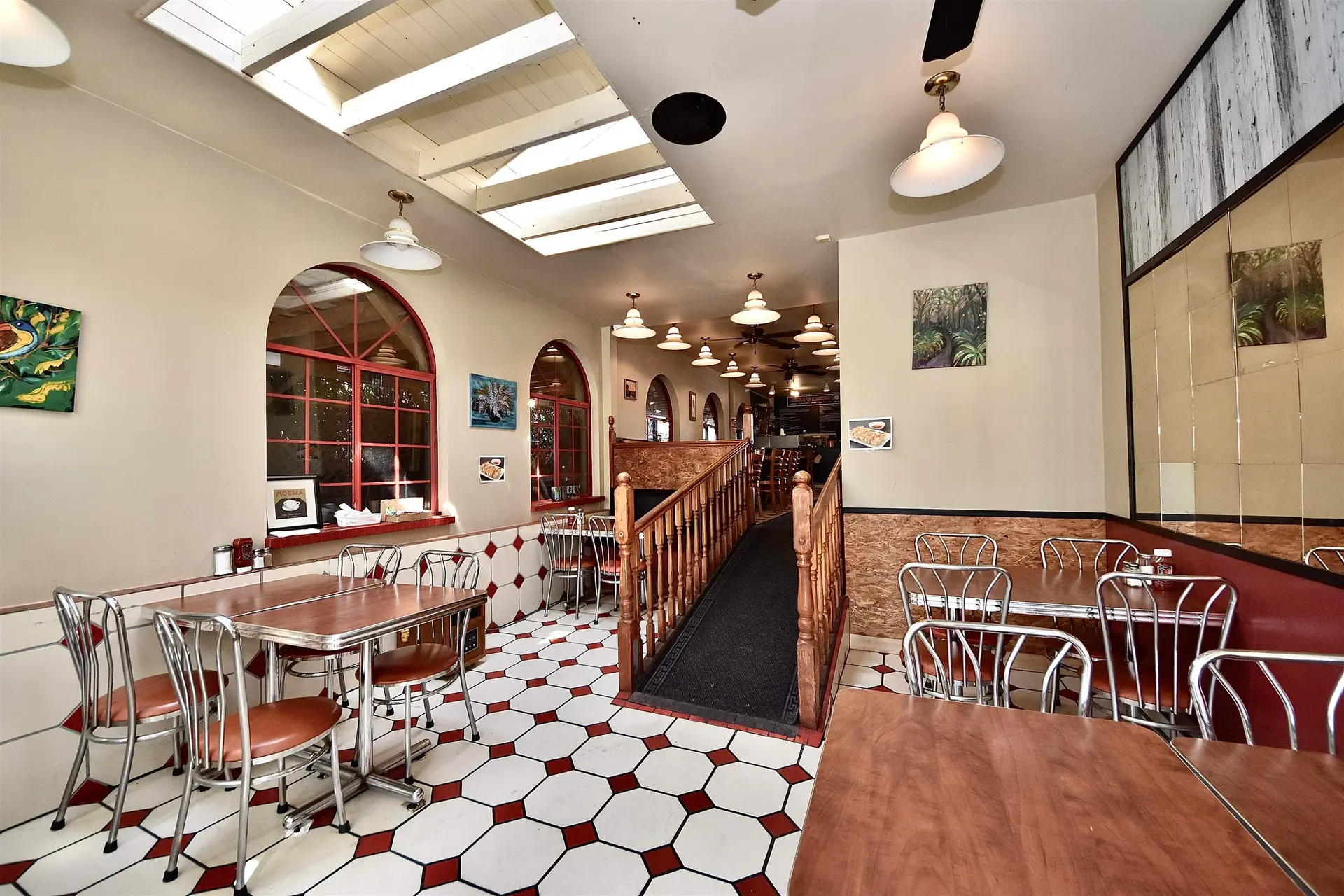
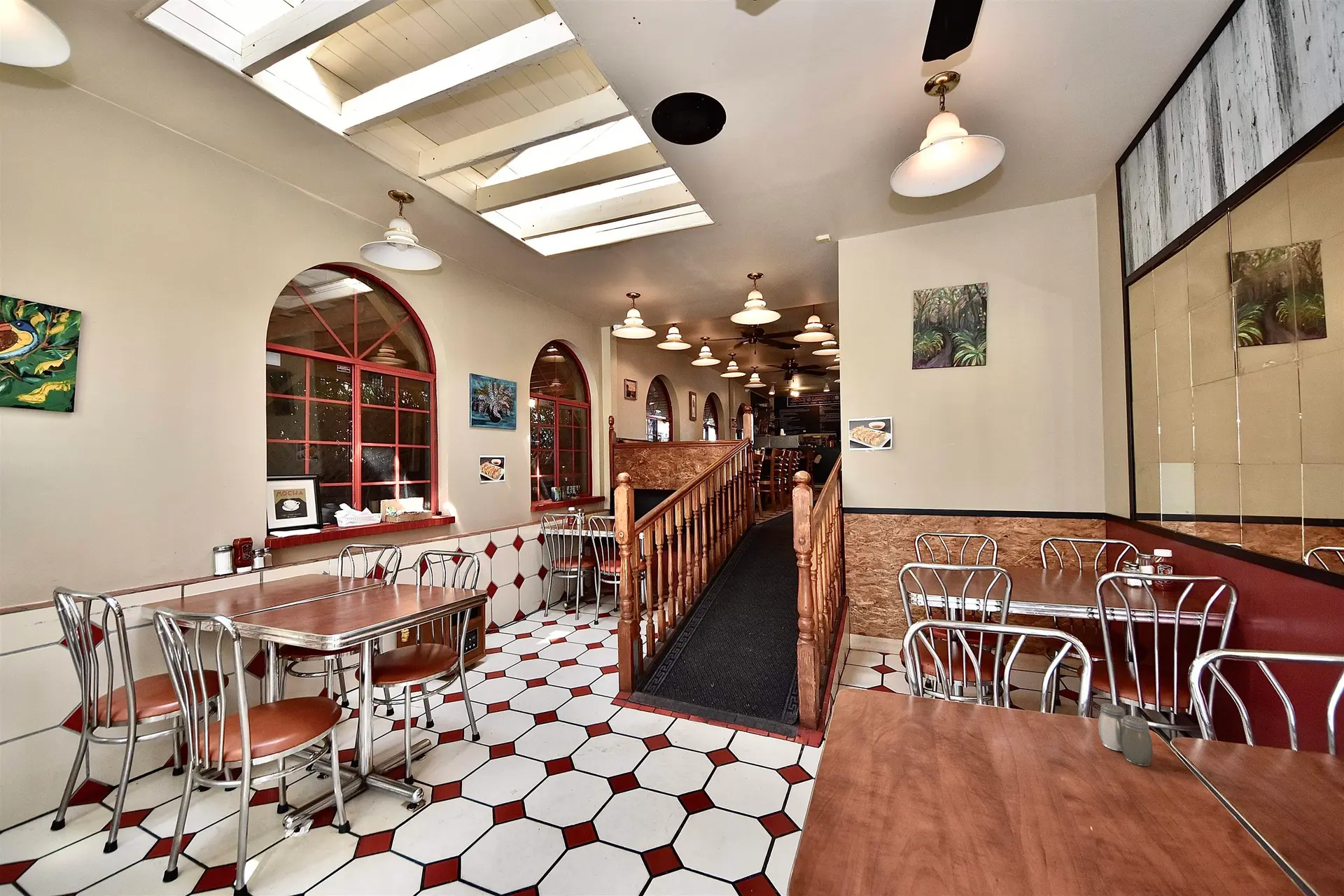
+ salt and pepper shaker (1124, 732)
